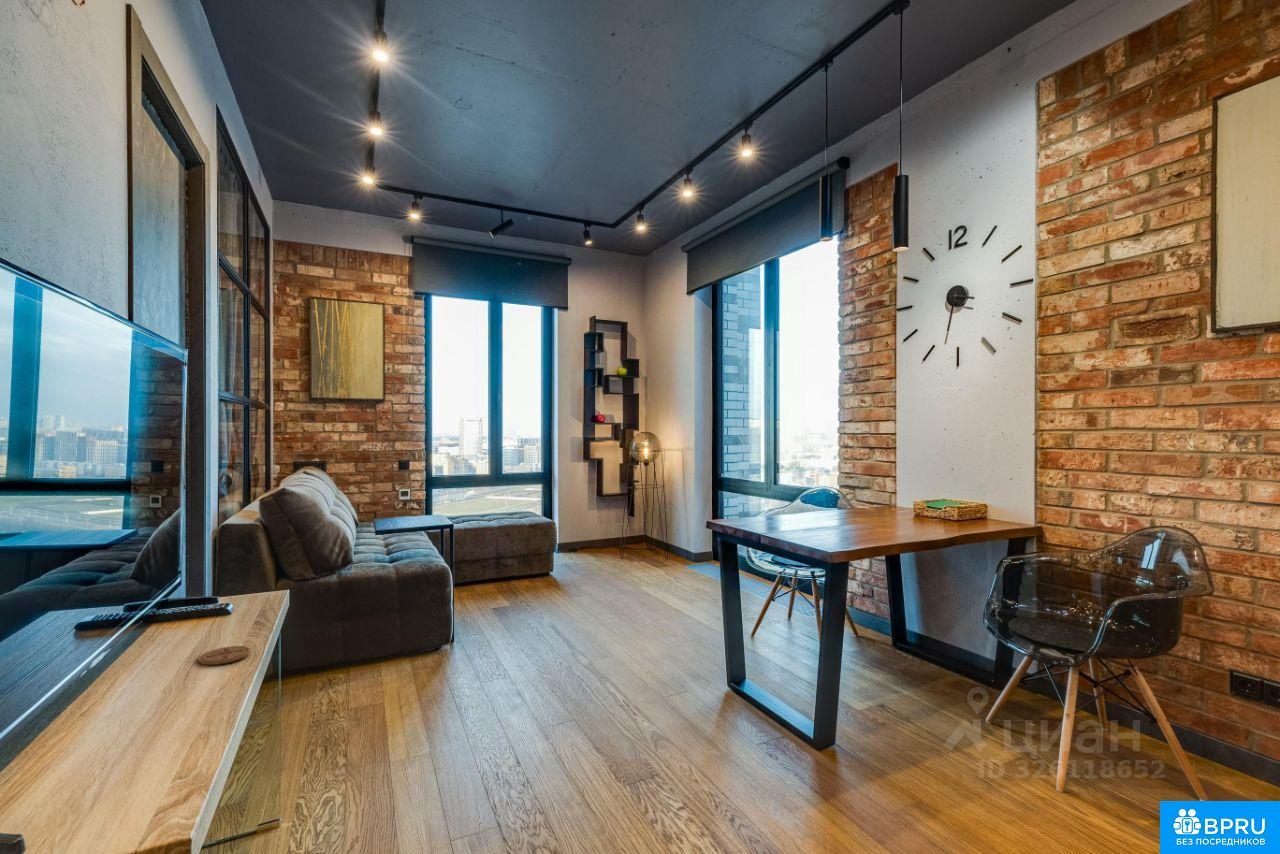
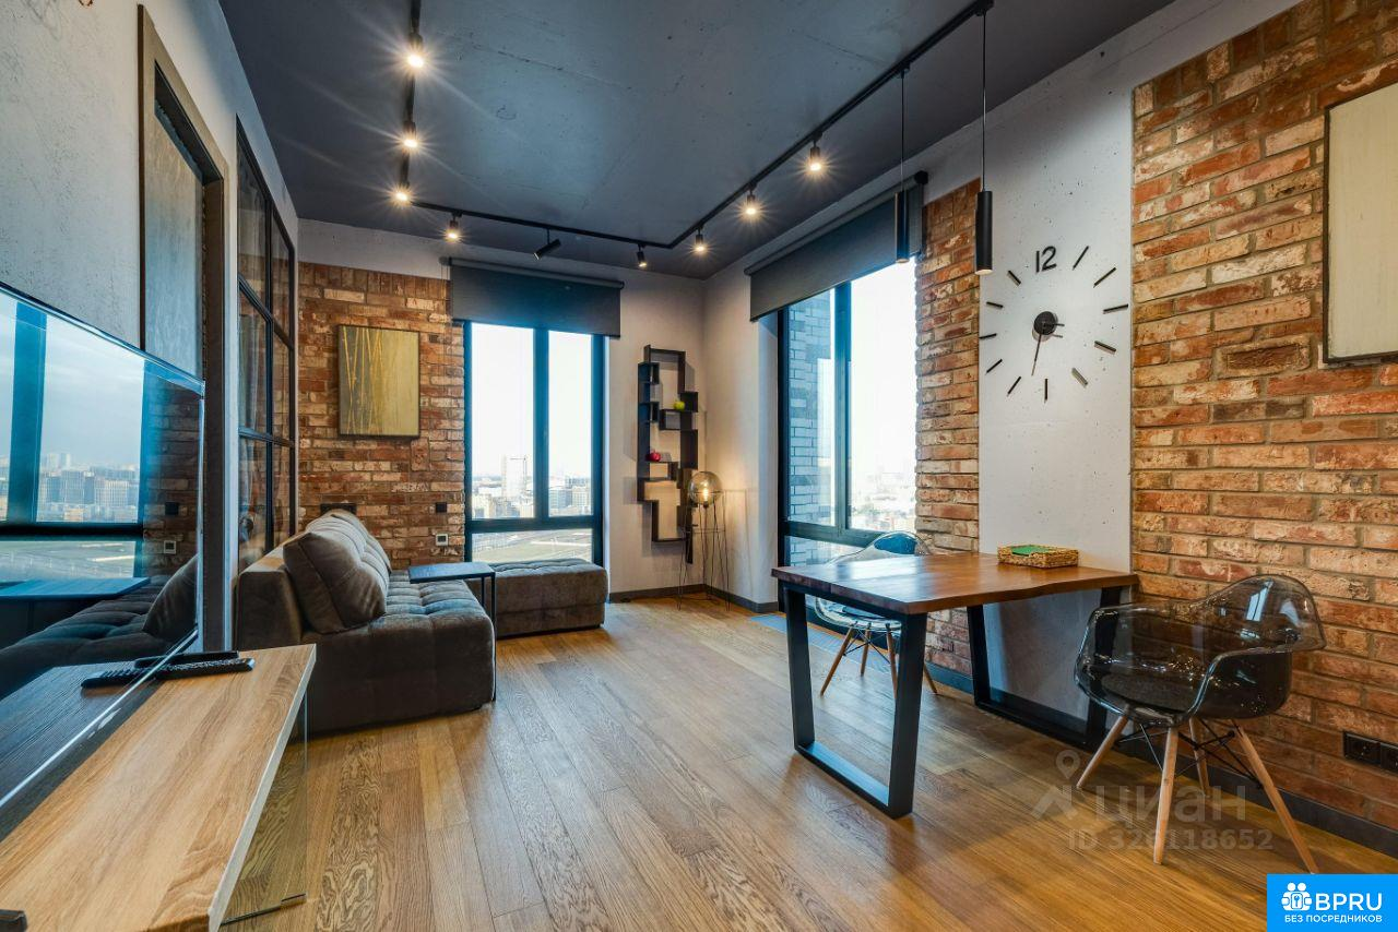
- coaster (224, 655)
